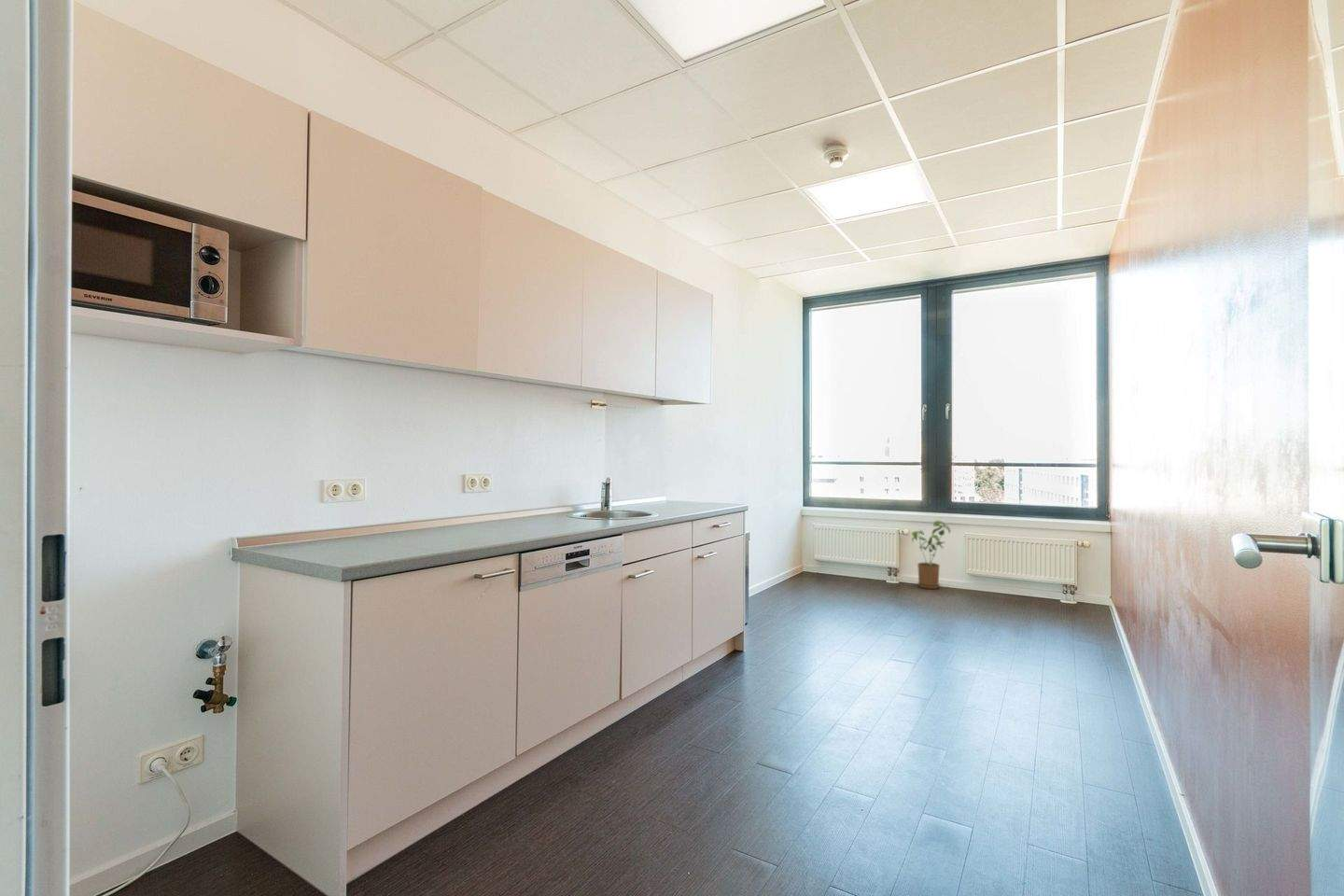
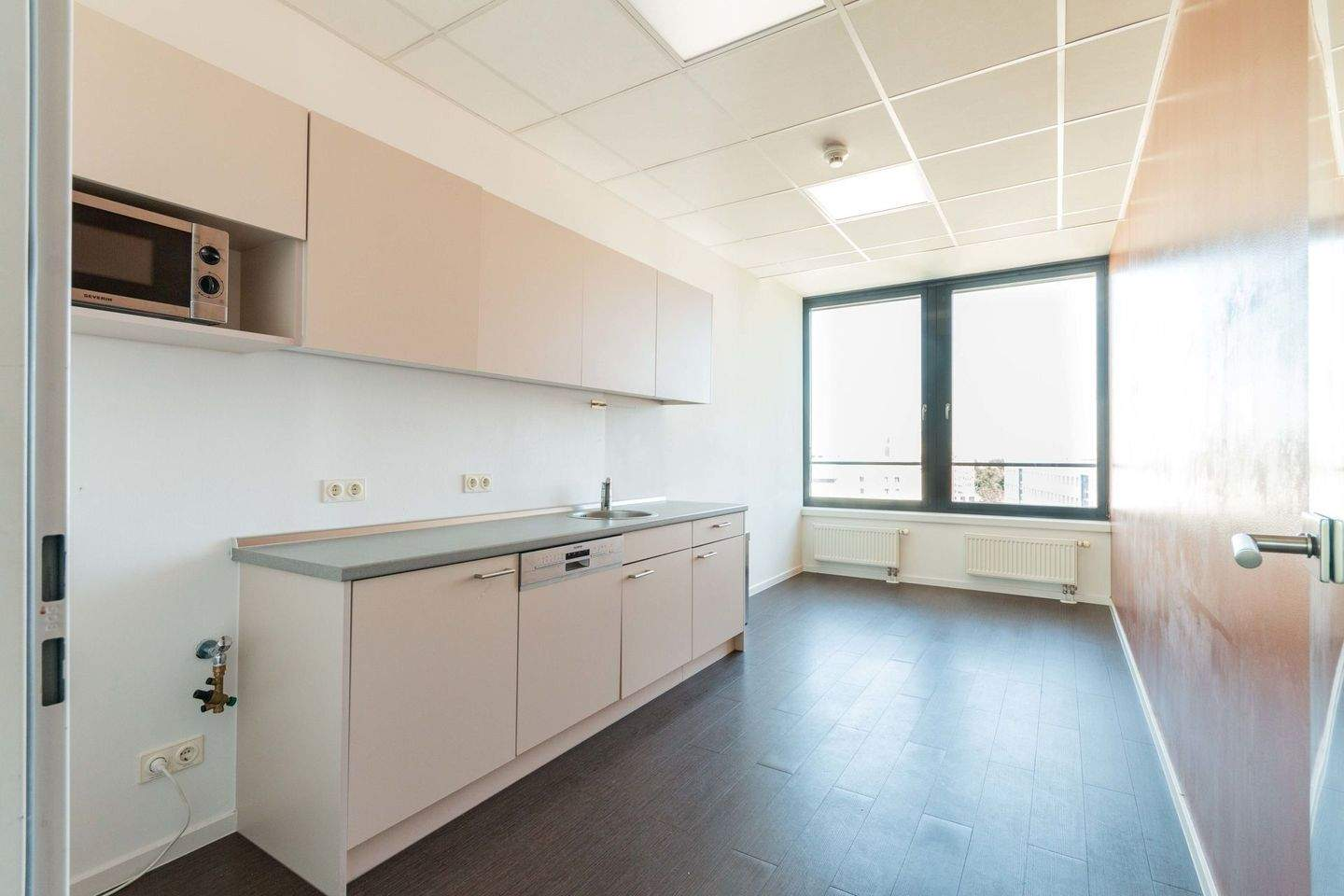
- house plant (930, 553)
